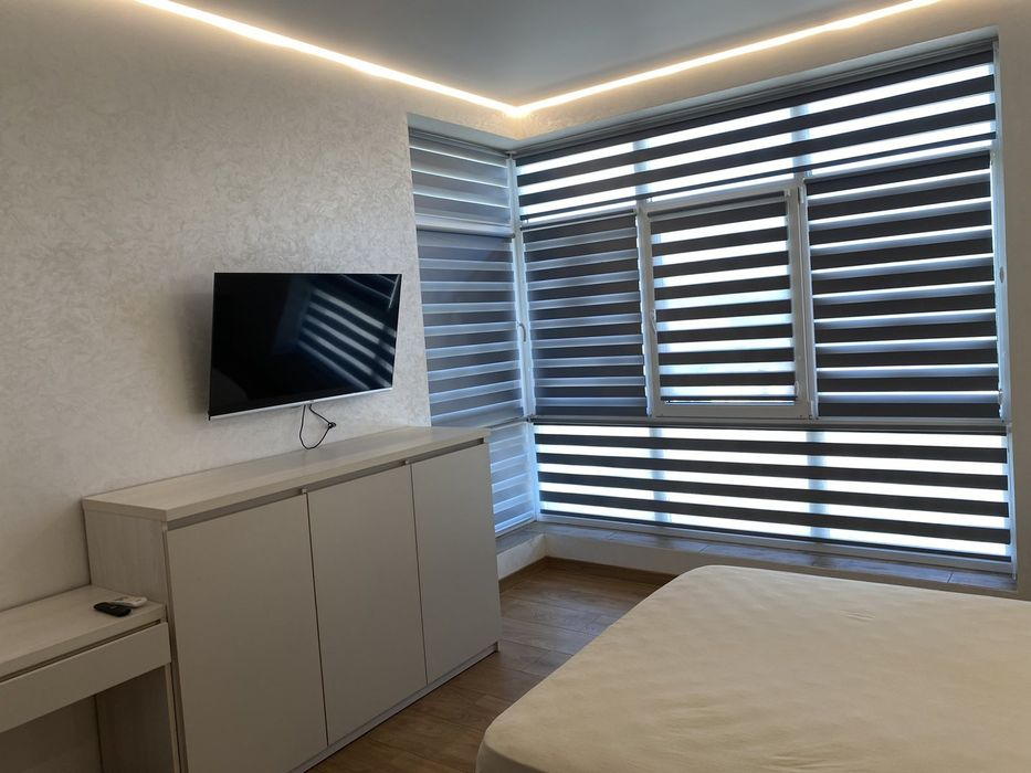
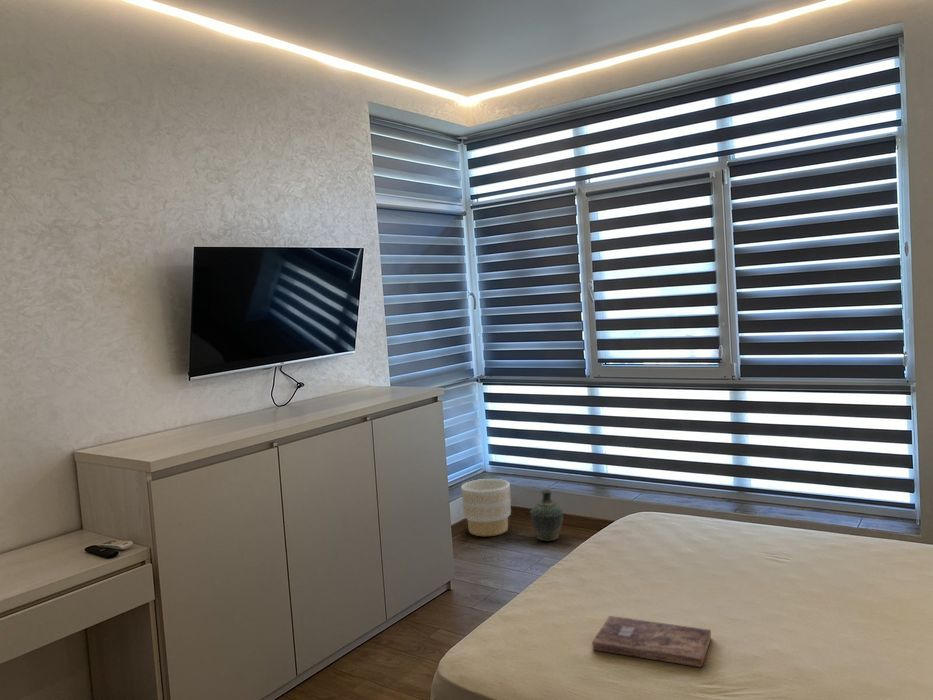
+ ceramic jug (547, 514)
+ bible (654, 640)
+ planter (486, 507)
